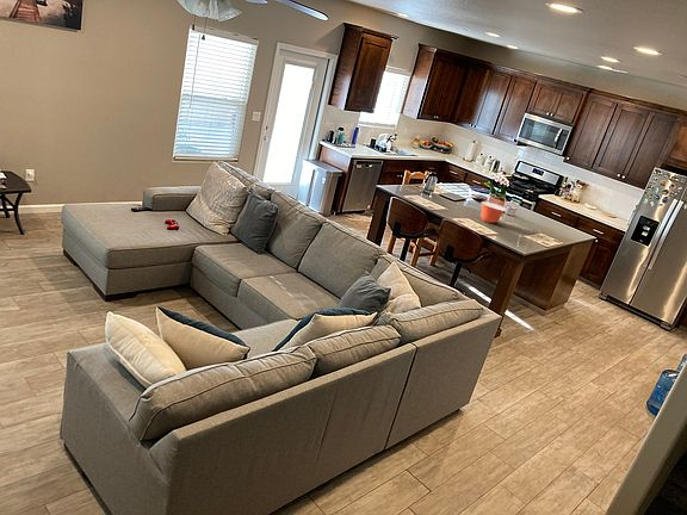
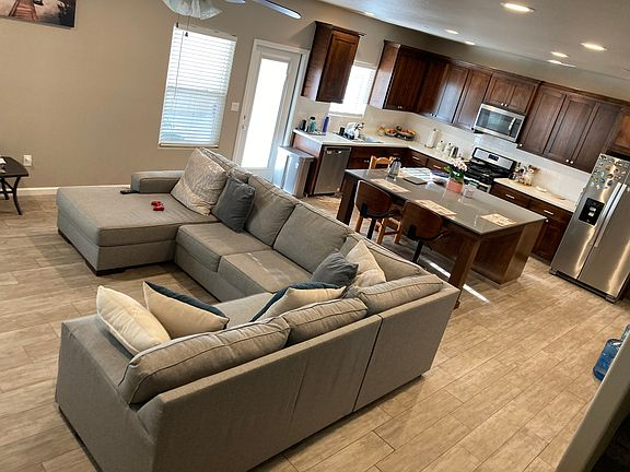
- mixing bowl (490, 213)
